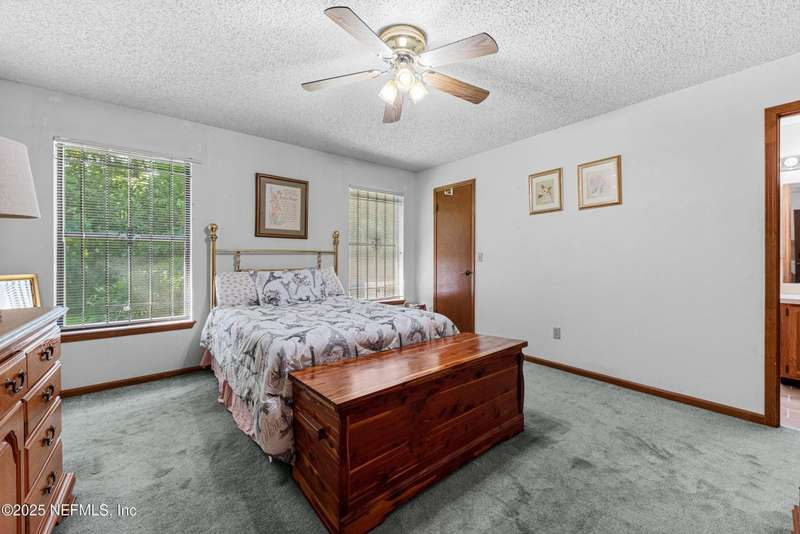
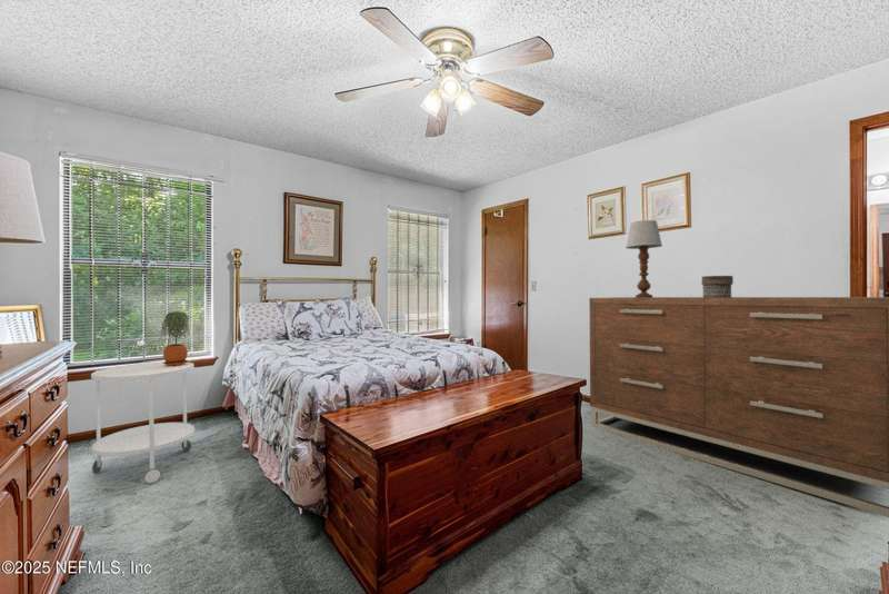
+ dresser (720, 374)
+ potted plant (174, 338)
+ decorative box (717, 286)
+ table lamp (643, 259)
+ side table (149, 417)
